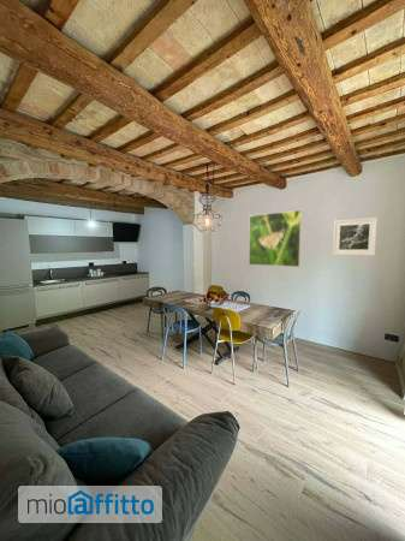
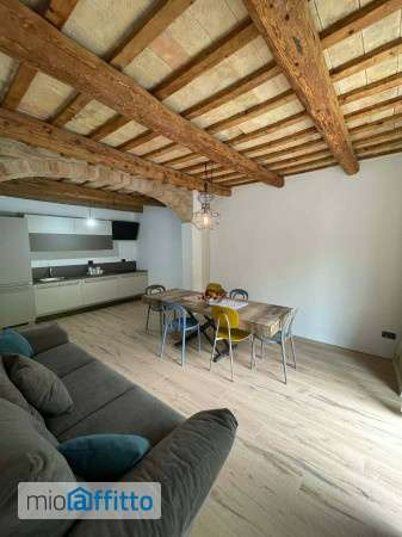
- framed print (353, 237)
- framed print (273, 239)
